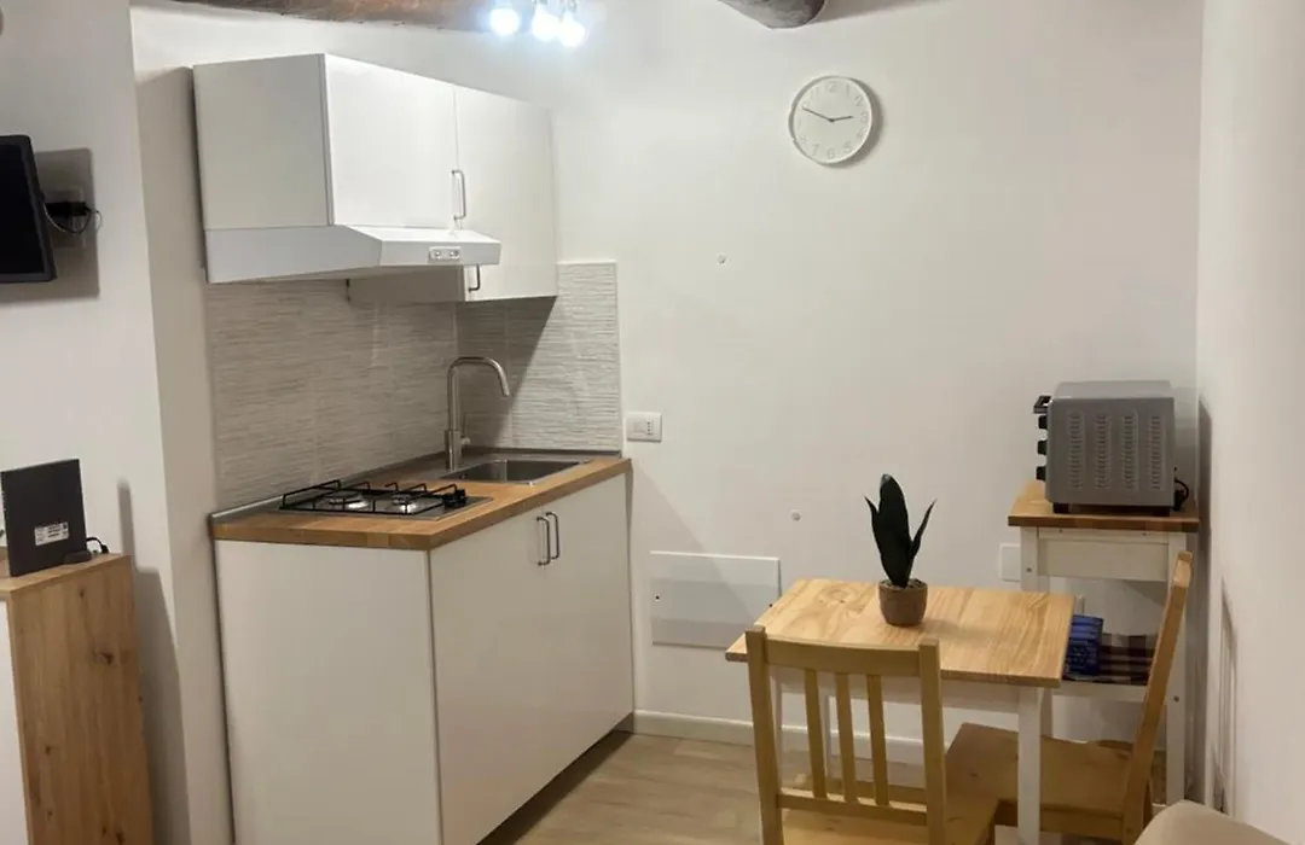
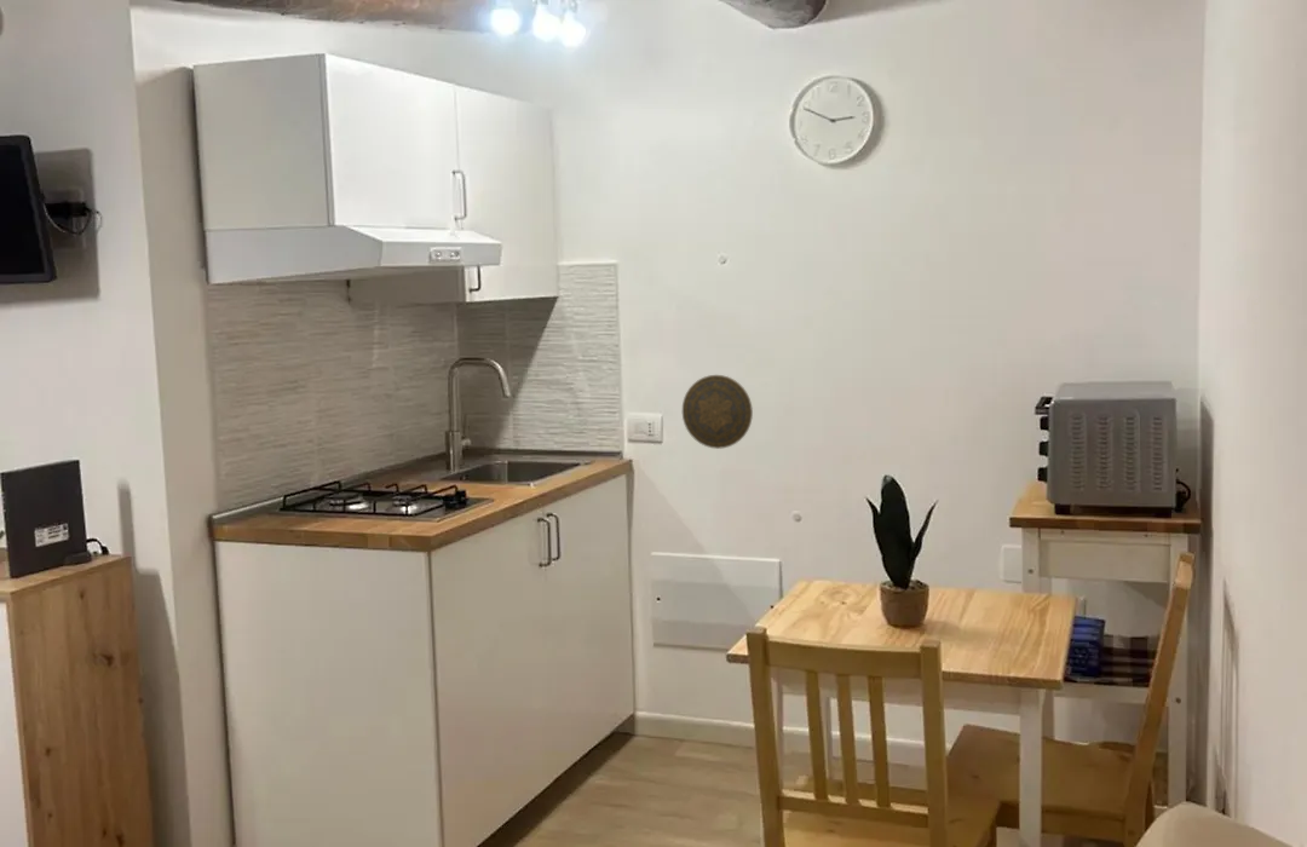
+ decorative plate (715, 411)
